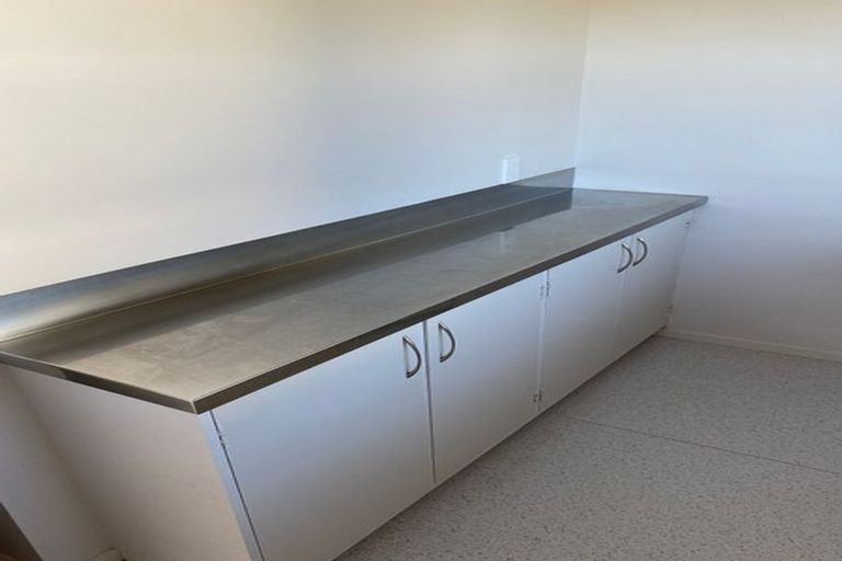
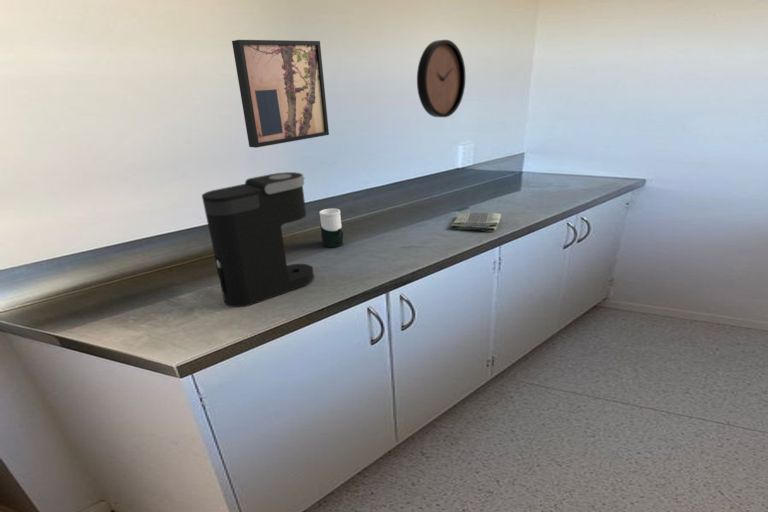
+ clock (442, 79)
+ wall art (285, 92)
+ dish towel (476, 220)
+ cup (333, 228)
+ coffee maker (263, 237)
